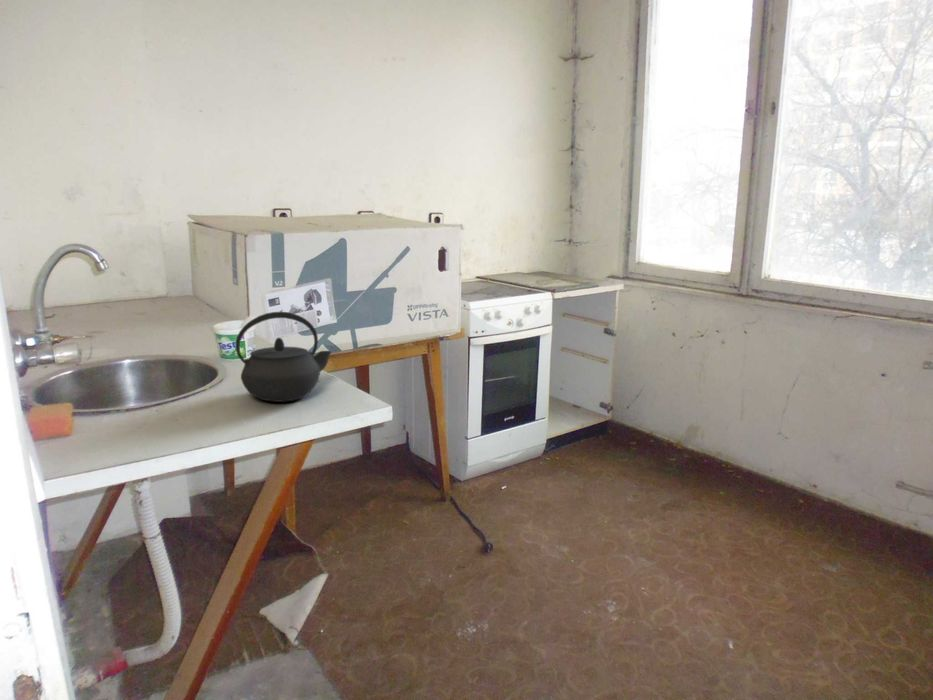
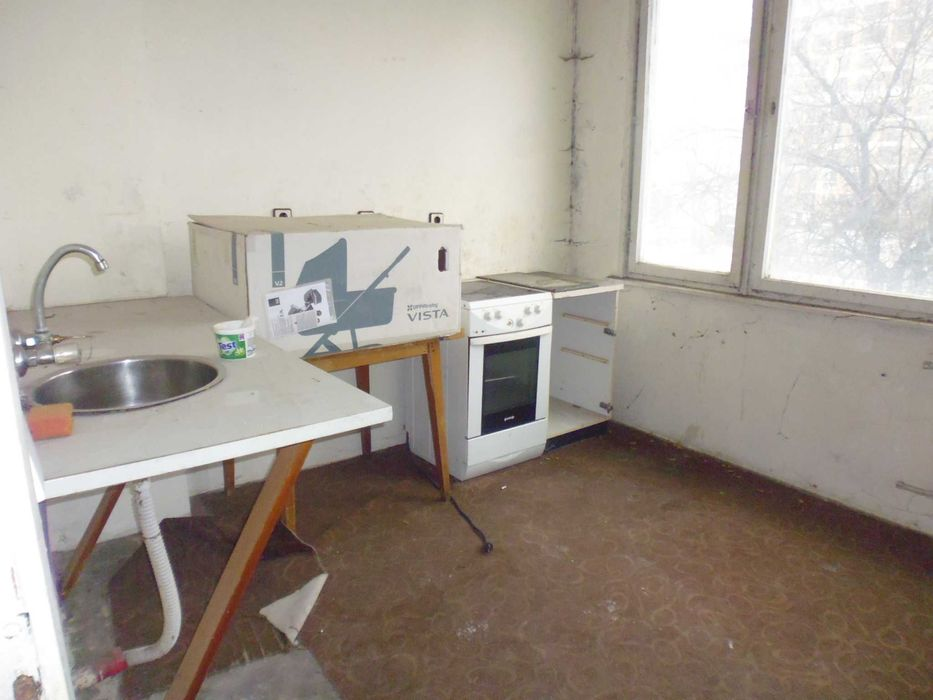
- kettle (285, 354)
